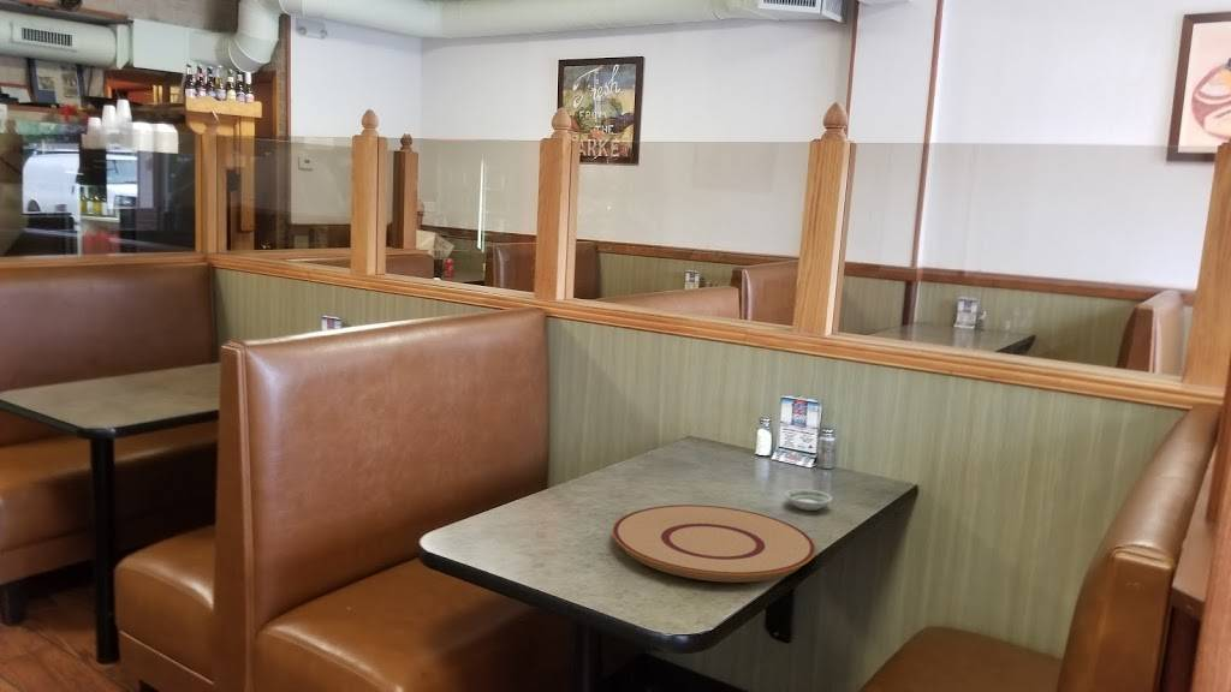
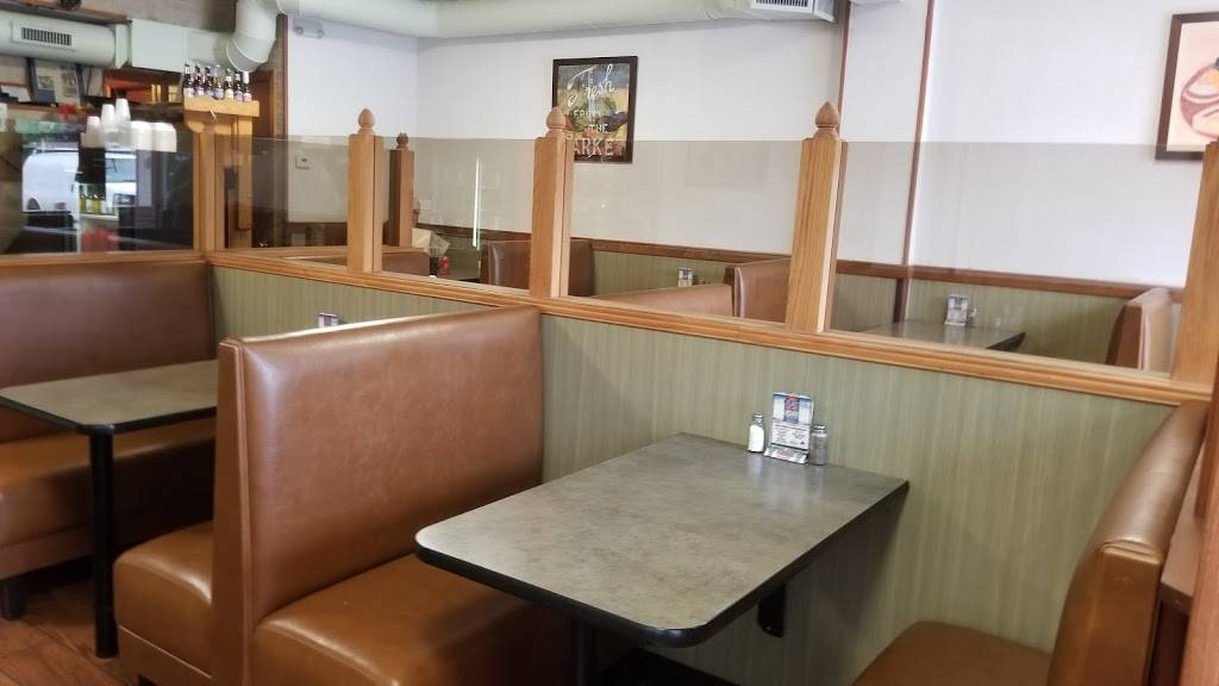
- saucer (807, 501)
- plate (712, 541)
